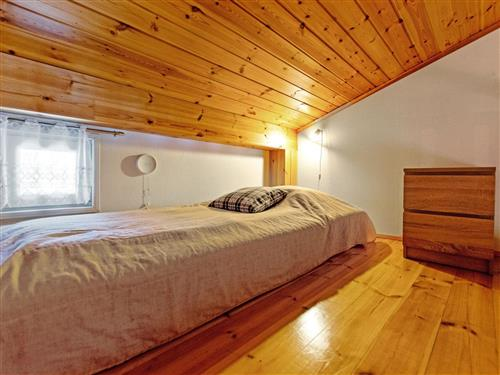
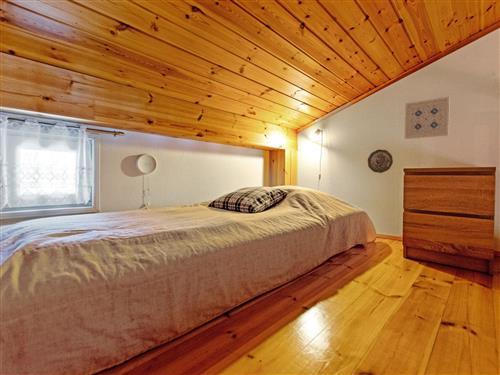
+ decorative plate (380, 161)
+ wall art (426, 118)
